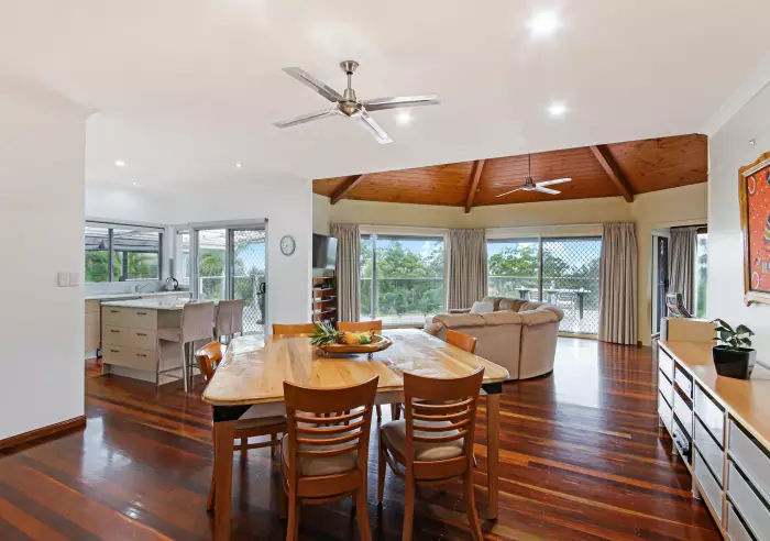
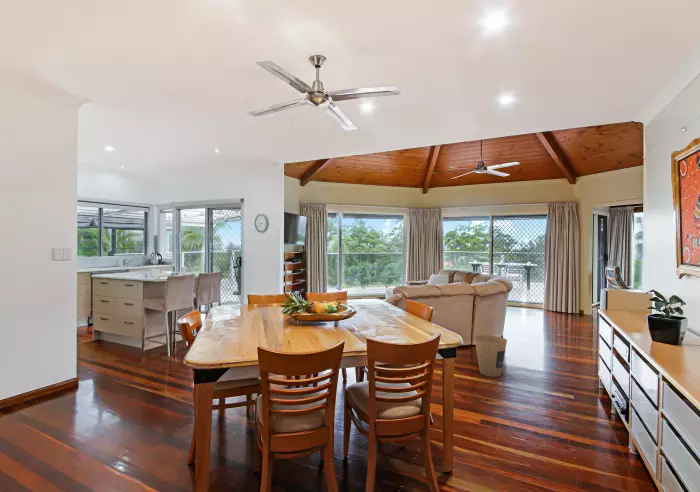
+ trash can (490, 356)
